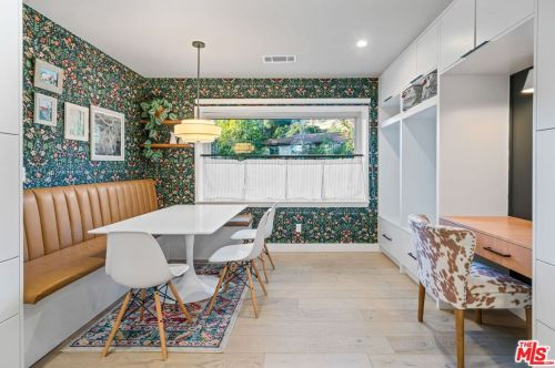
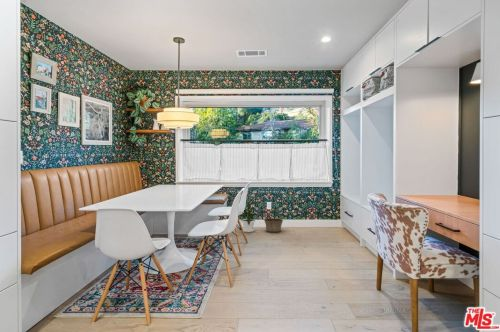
+ basket (273, 220)
+ house plant (247, 214)
